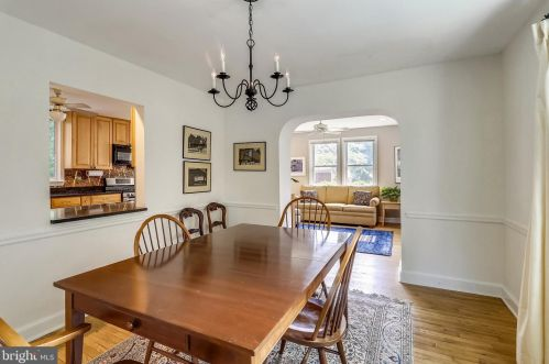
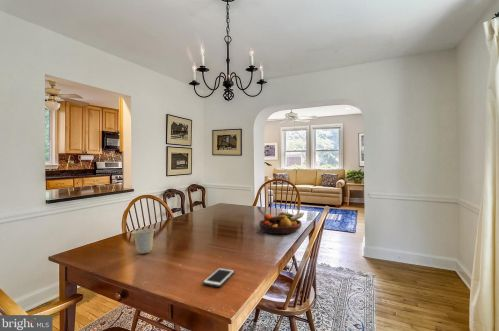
+ cup (143, 240)
+ cell phone (219, 276)
+ fruit bowl (280, 220)
